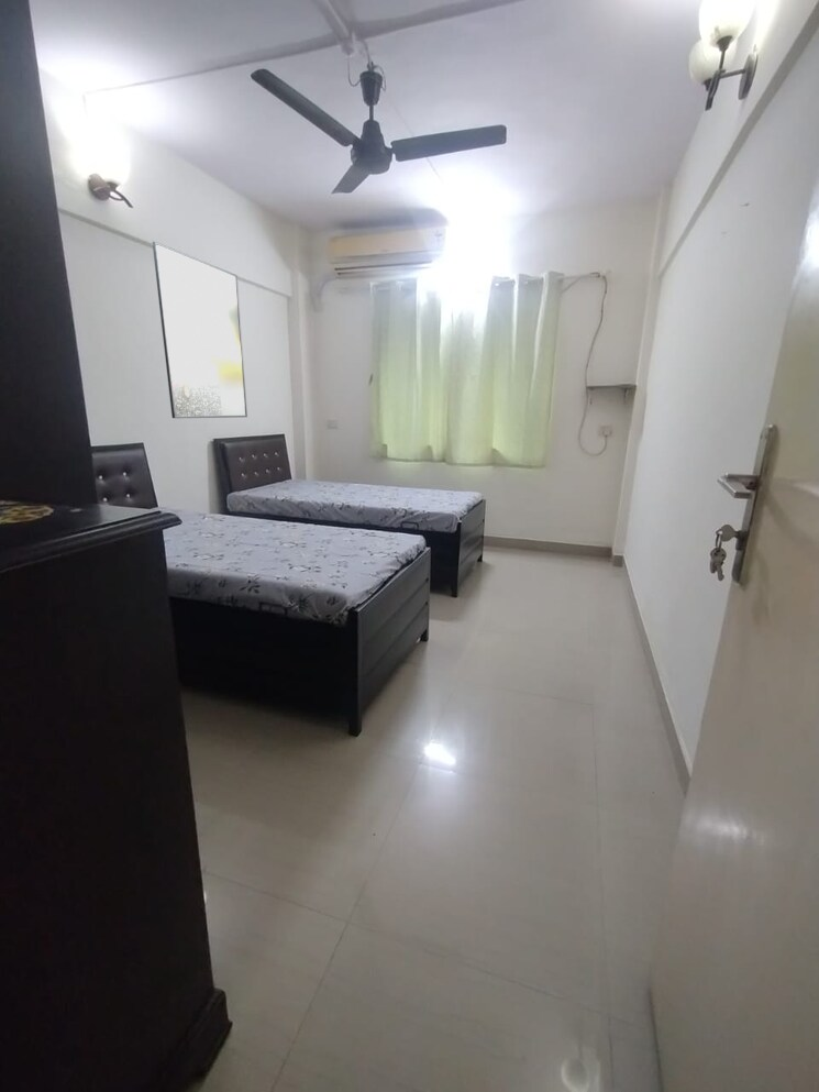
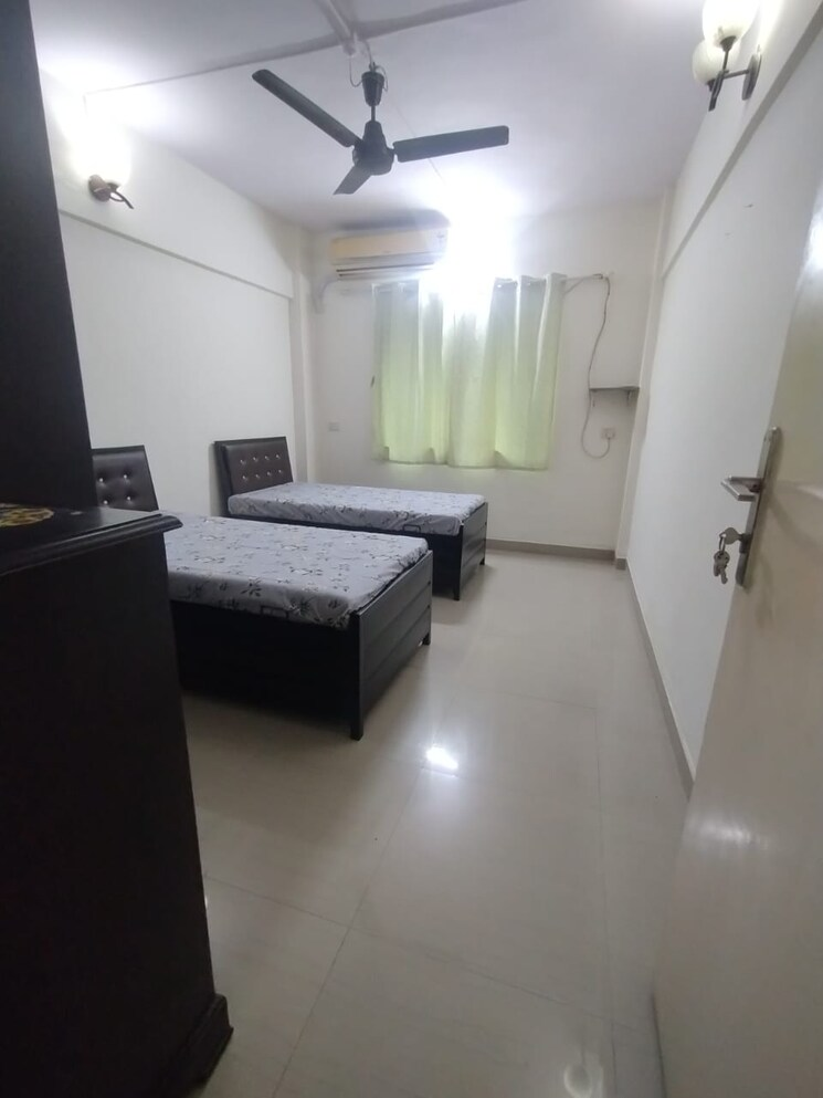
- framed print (207, 342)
